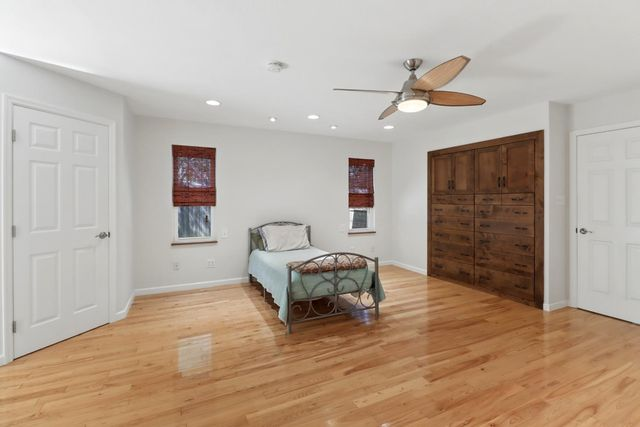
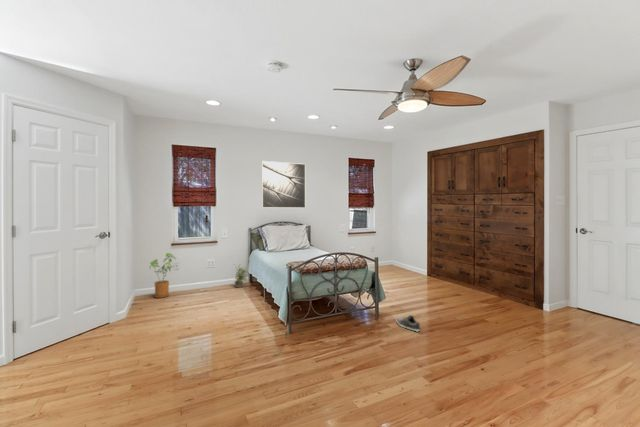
+ shoe (407, 320)
+ house plant (163, 275)
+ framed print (284, 185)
+ potted plant (240, 275)
